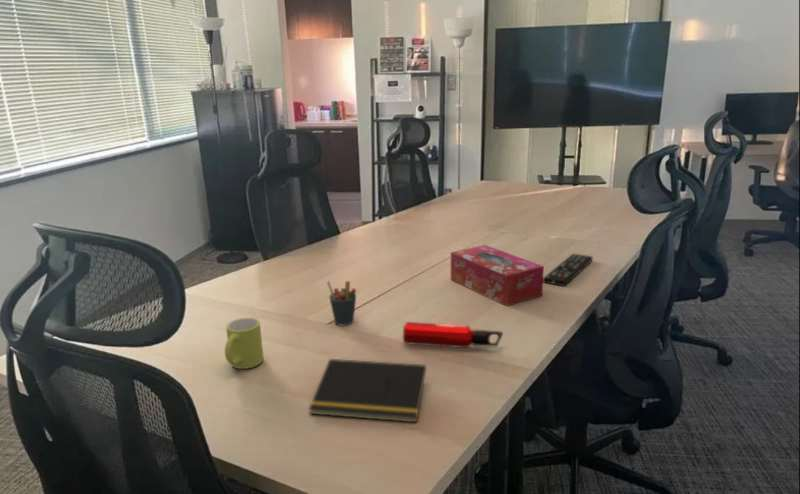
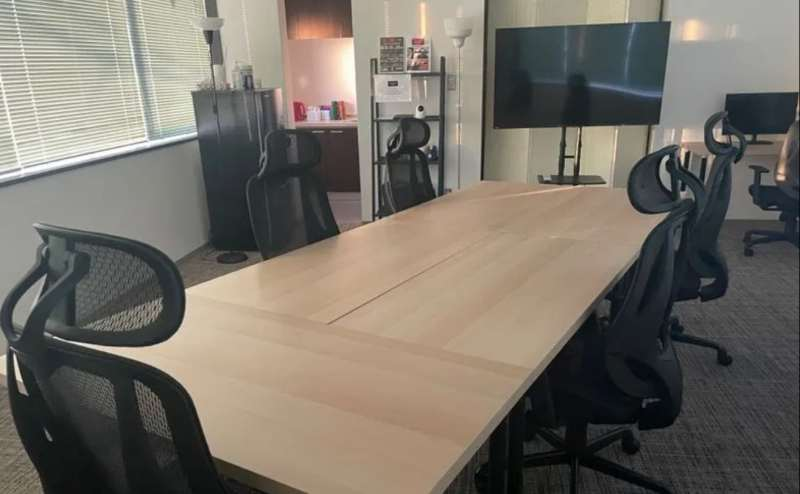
- notepad (370, 388)
- pen holder (343, 301)
- remote control (568, 268)
- mug (241, 346)
- water bottle (450, 336)
- tissue box (494, 273)
